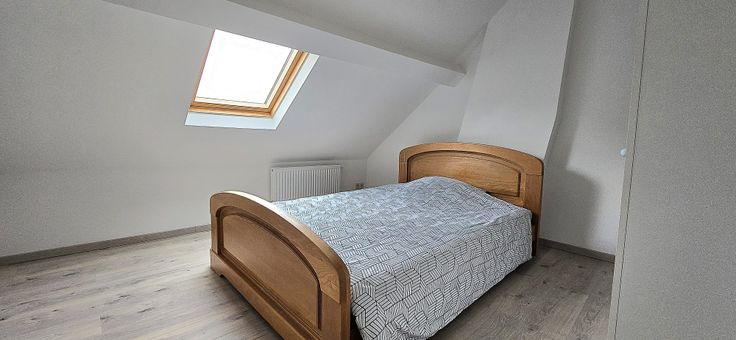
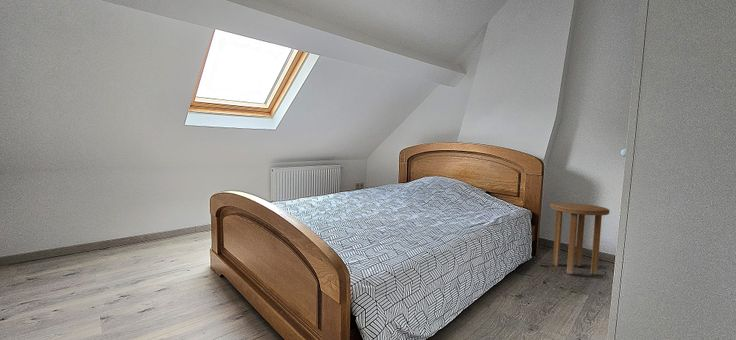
+ side table (575, 237)
